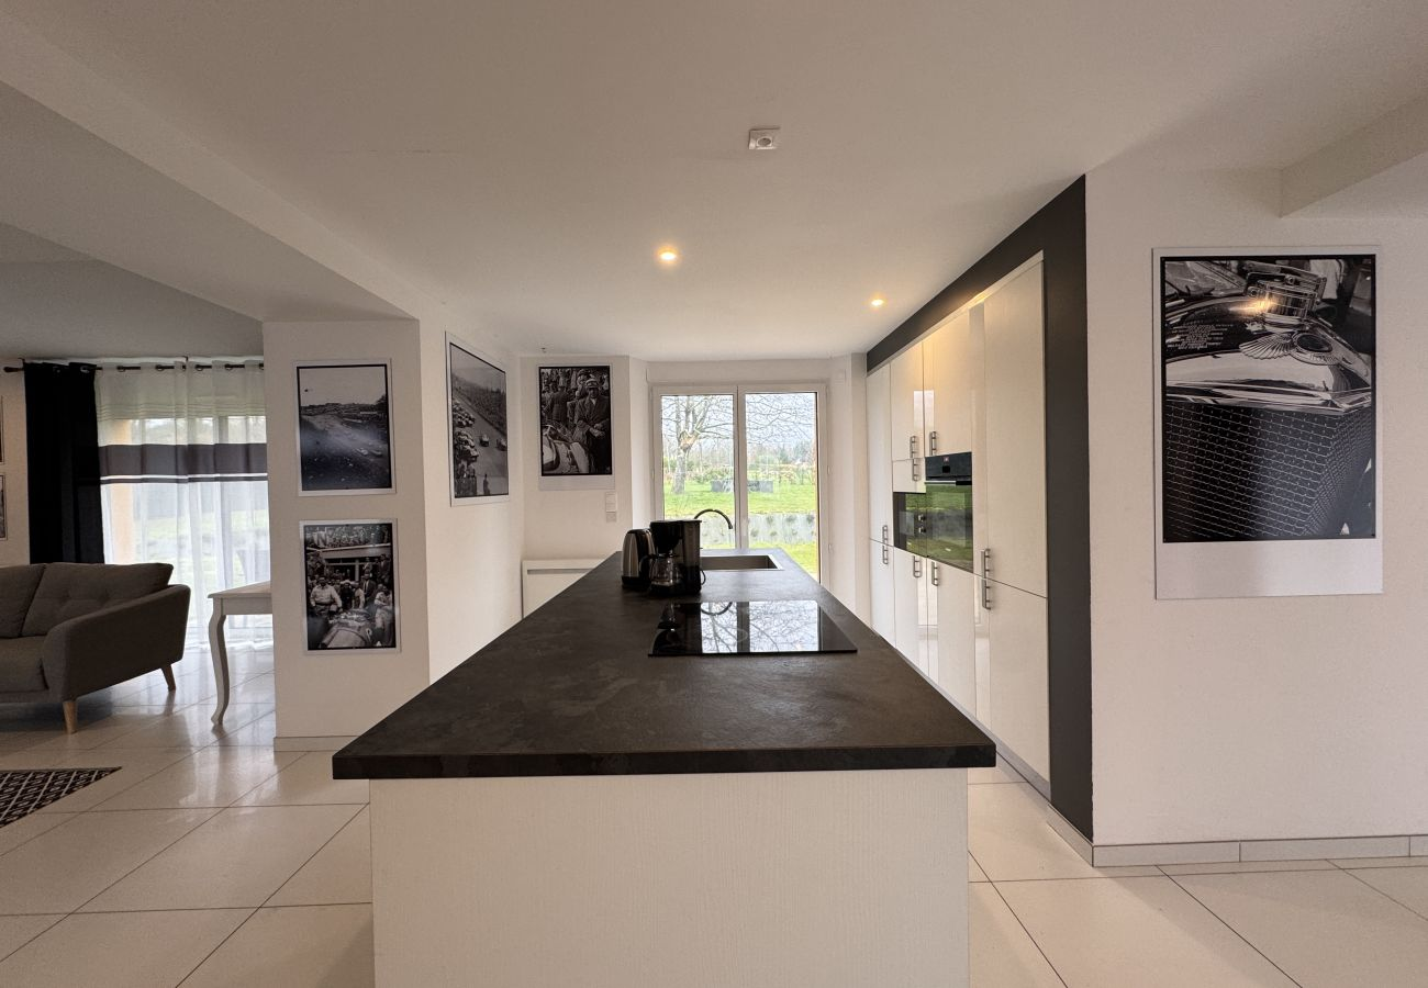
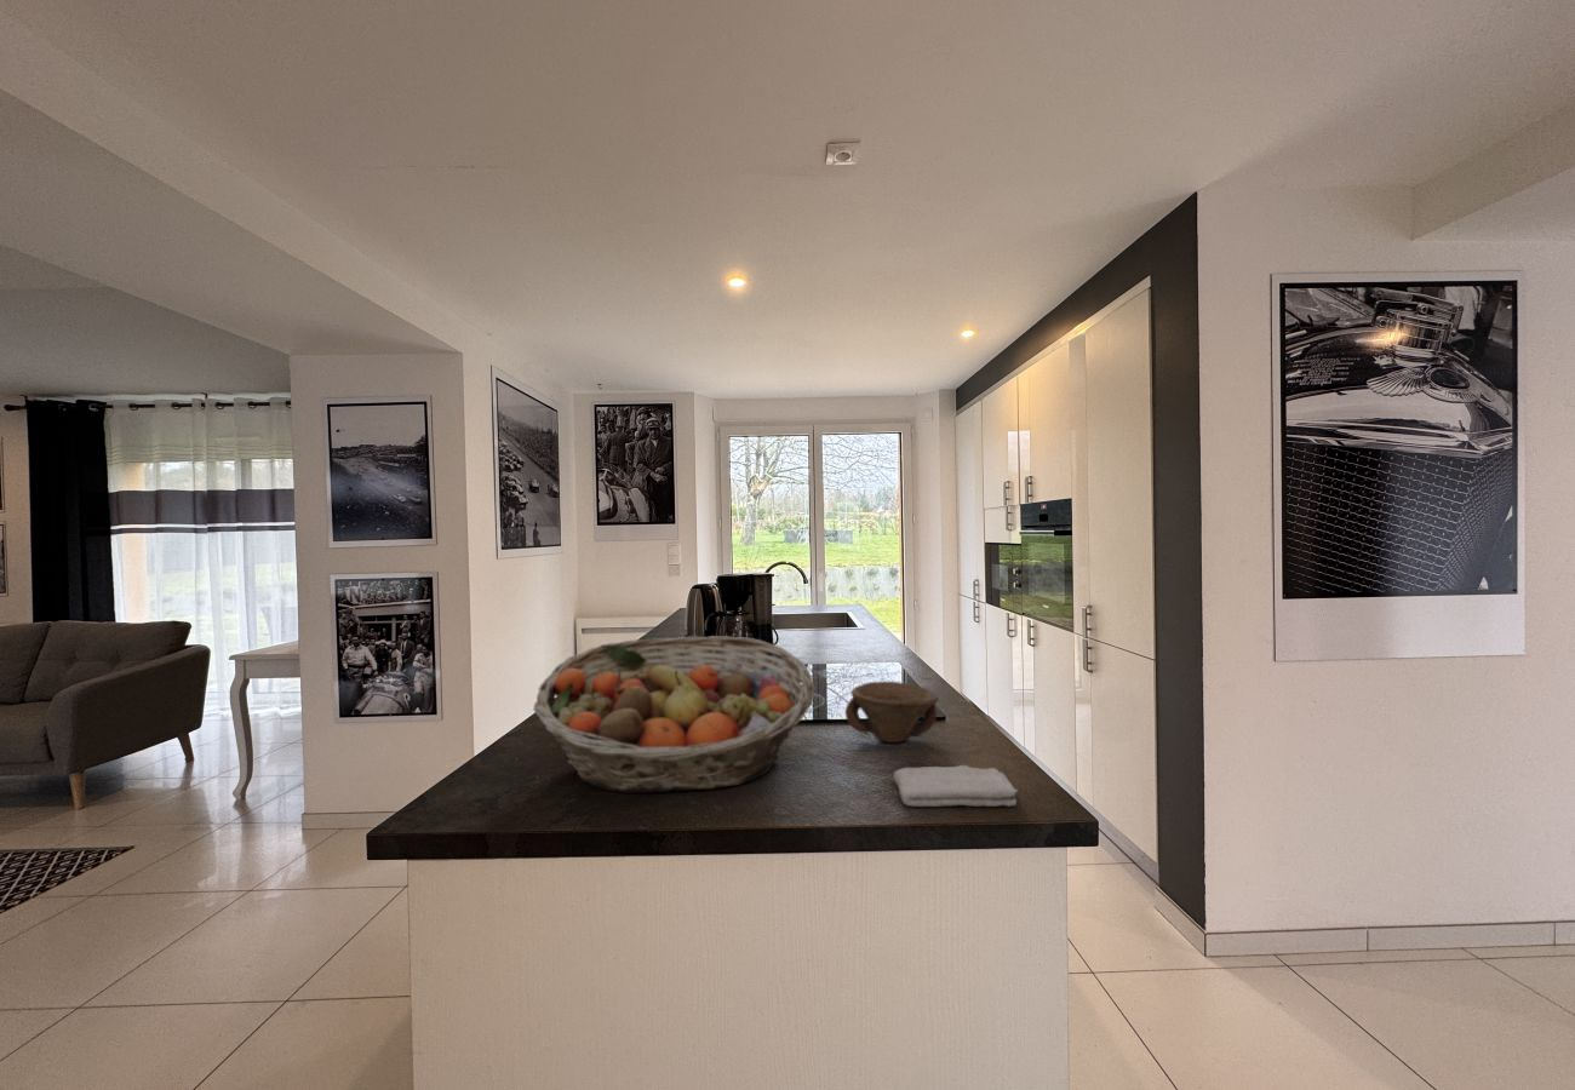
+ bowl (892, 713)
+ fruit basket (677, 706)
+ washcloth (953, 785)
